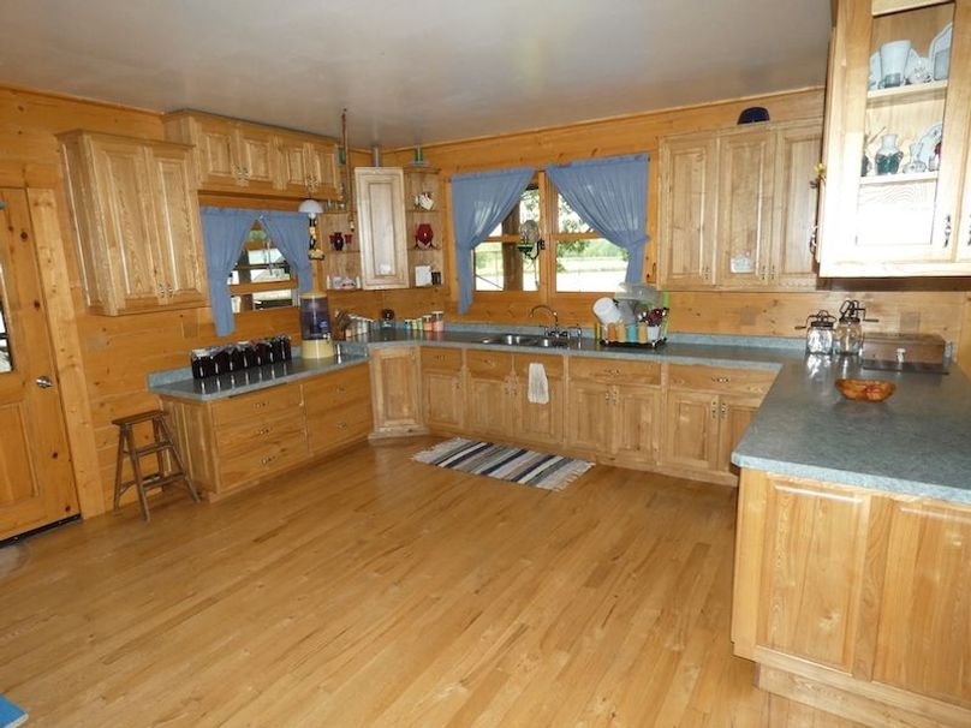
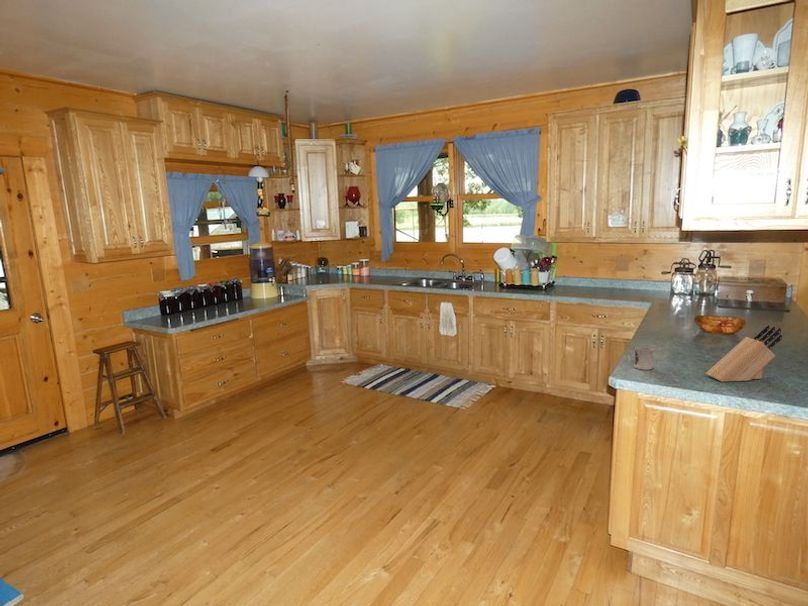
+ cup (642, 356)
+ knife block (745, 352)
